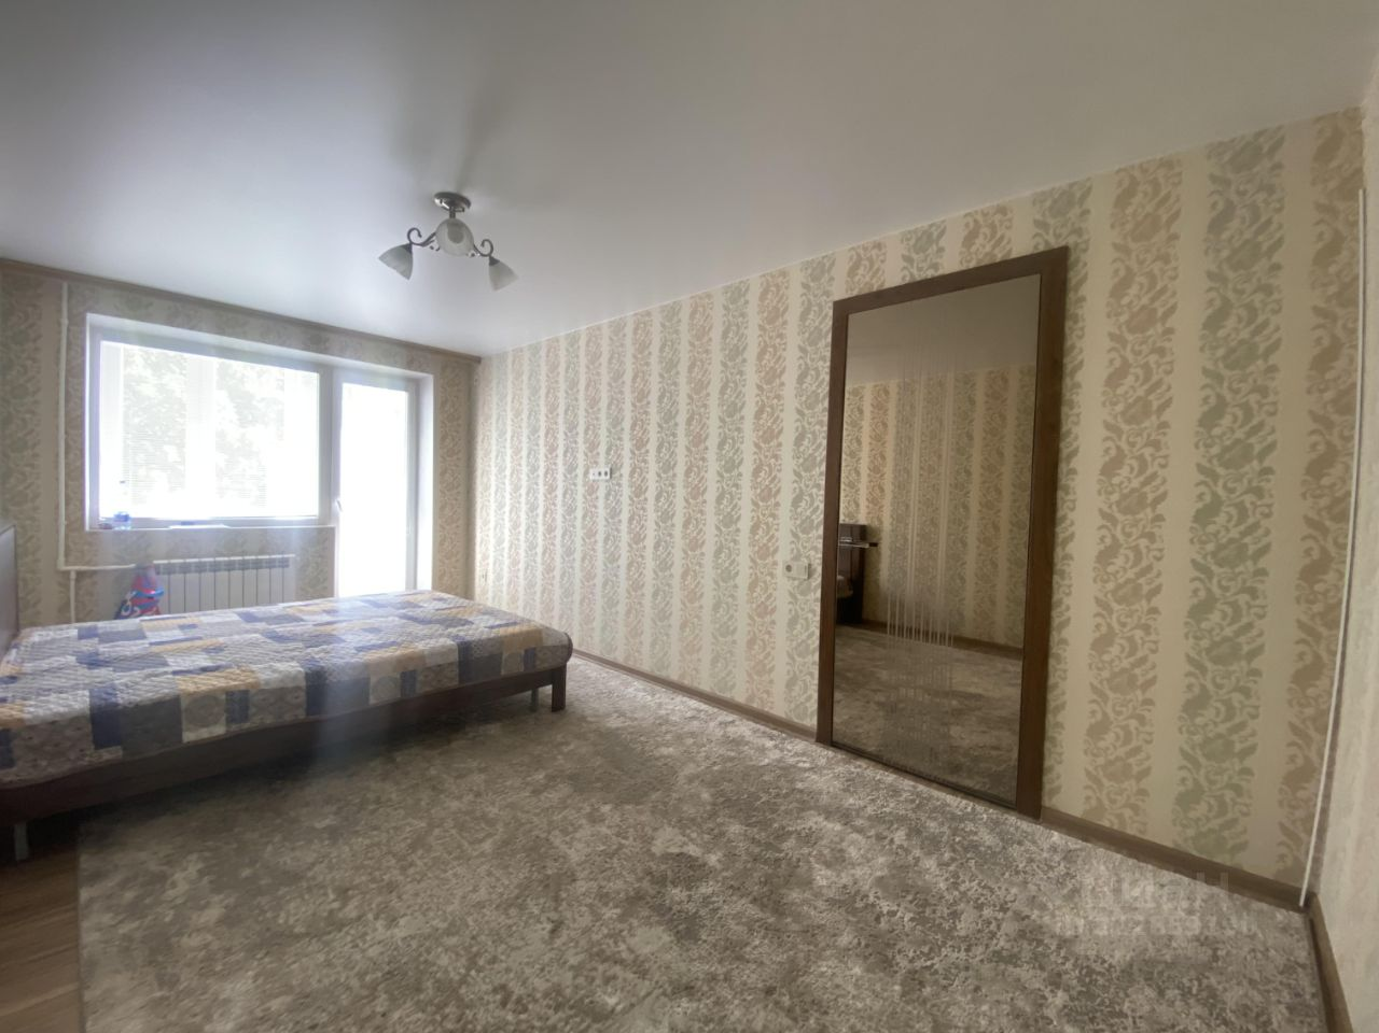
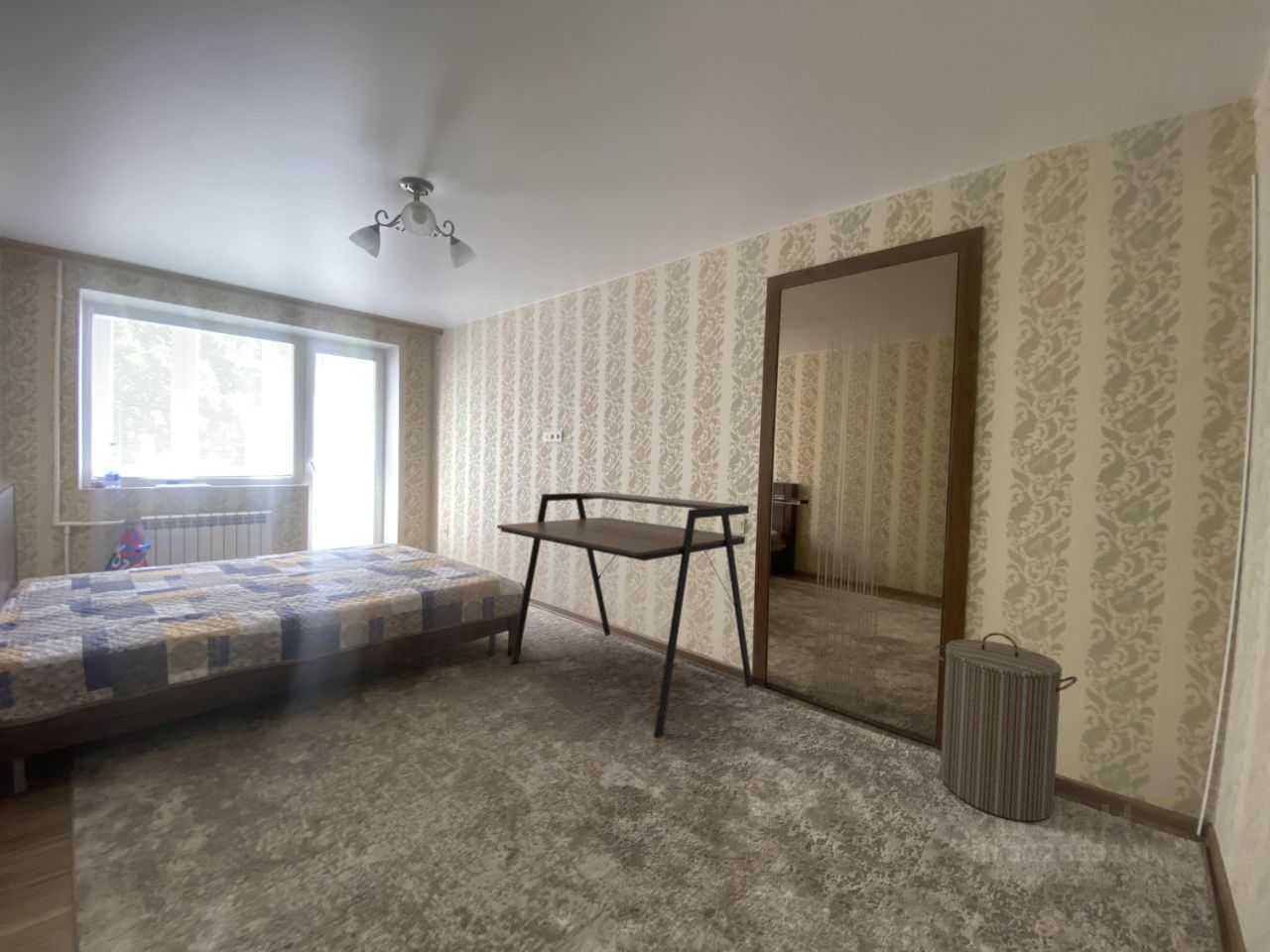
+ laundry hamper (997, 712)
+ desk (601, 591)
